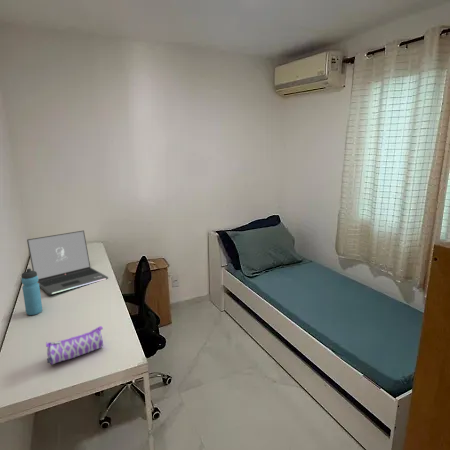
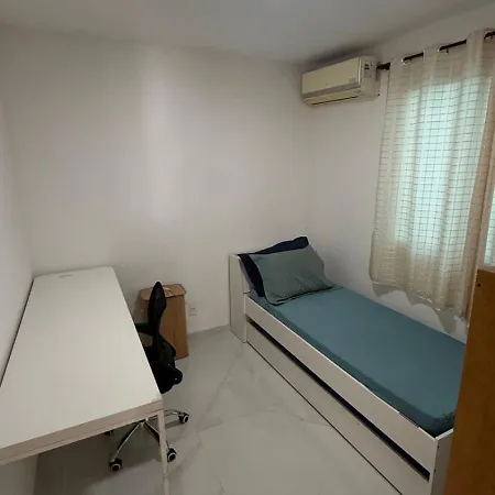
- laptop (68, 259)
- pencil case (75, 344)
- water bottle (31, 290)
